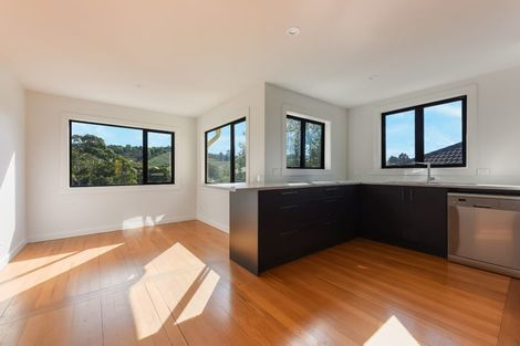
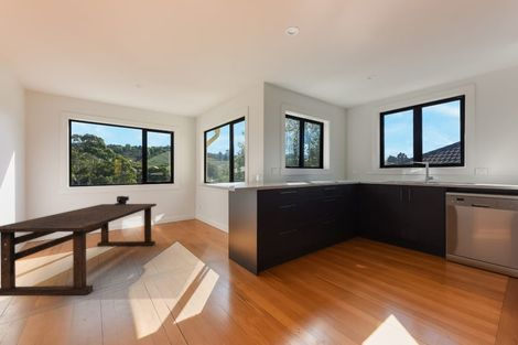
+ dining table (101, 230)
